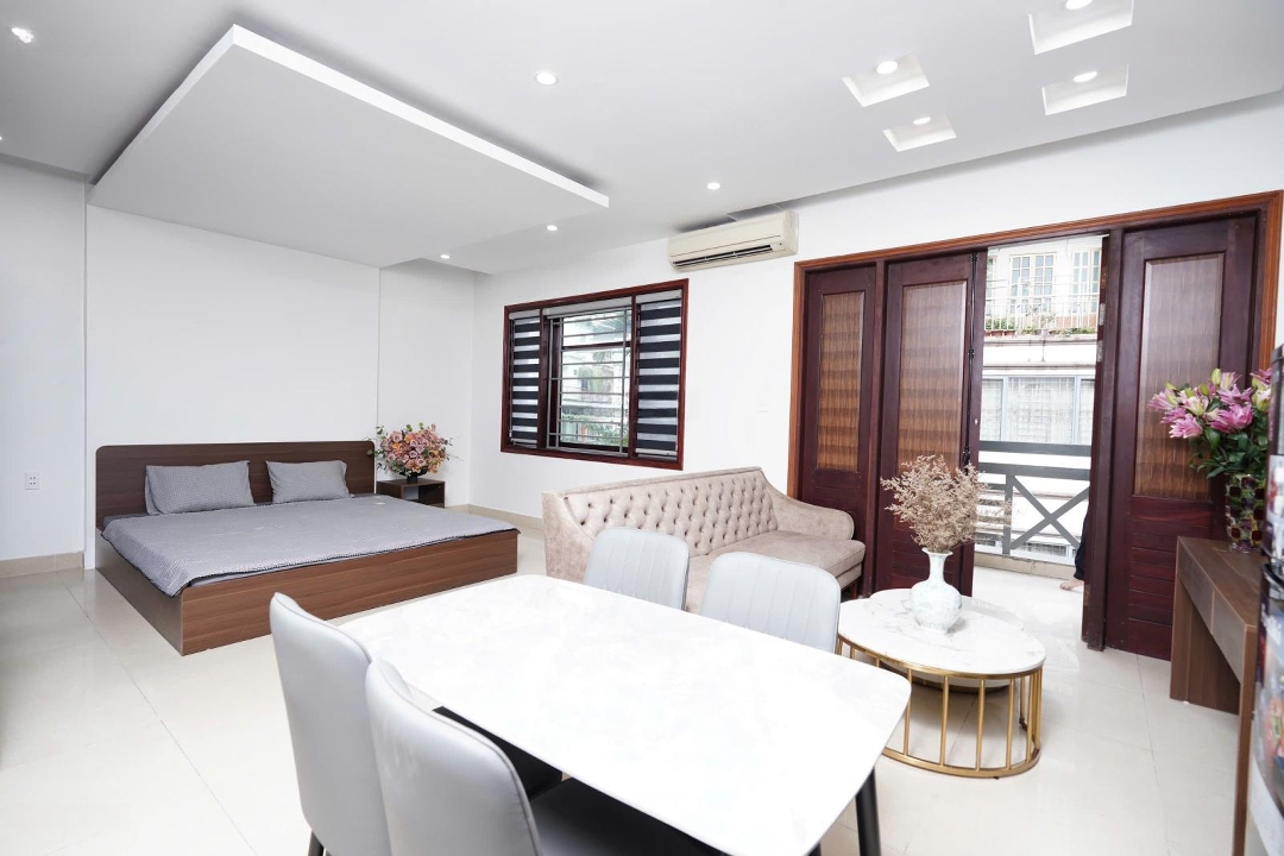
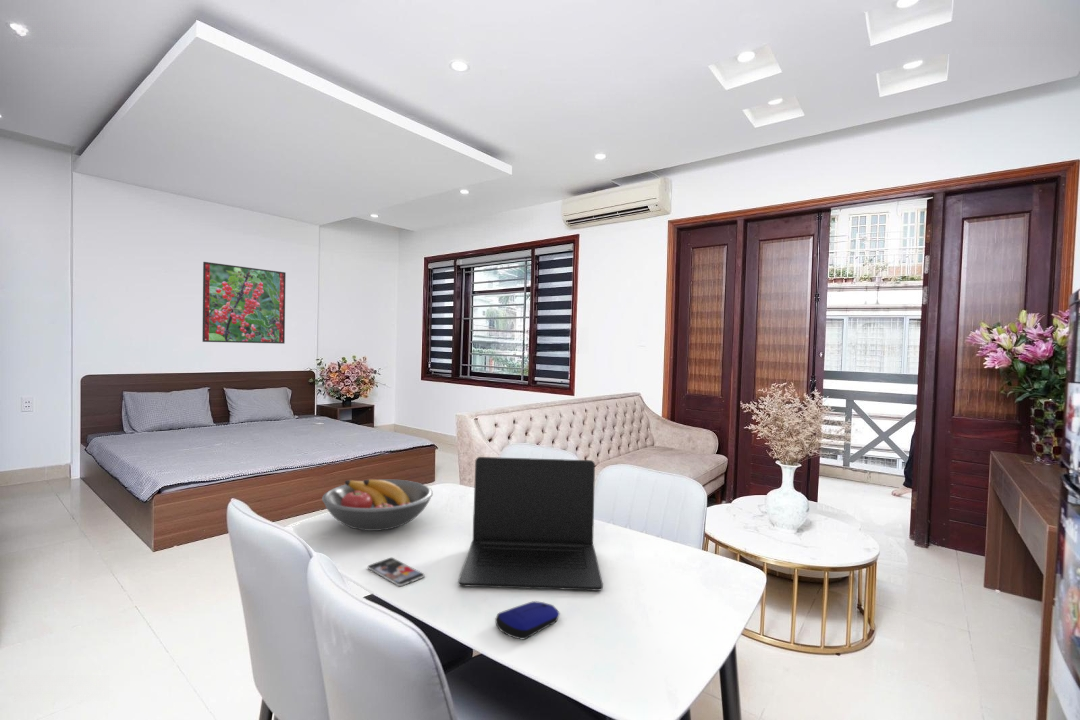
+ smartphone (395, 571)
+ laptop (532, 517)
+ computer mouse (528, 615)
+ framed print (246, 305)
+ fruit bowl (378, 504)
